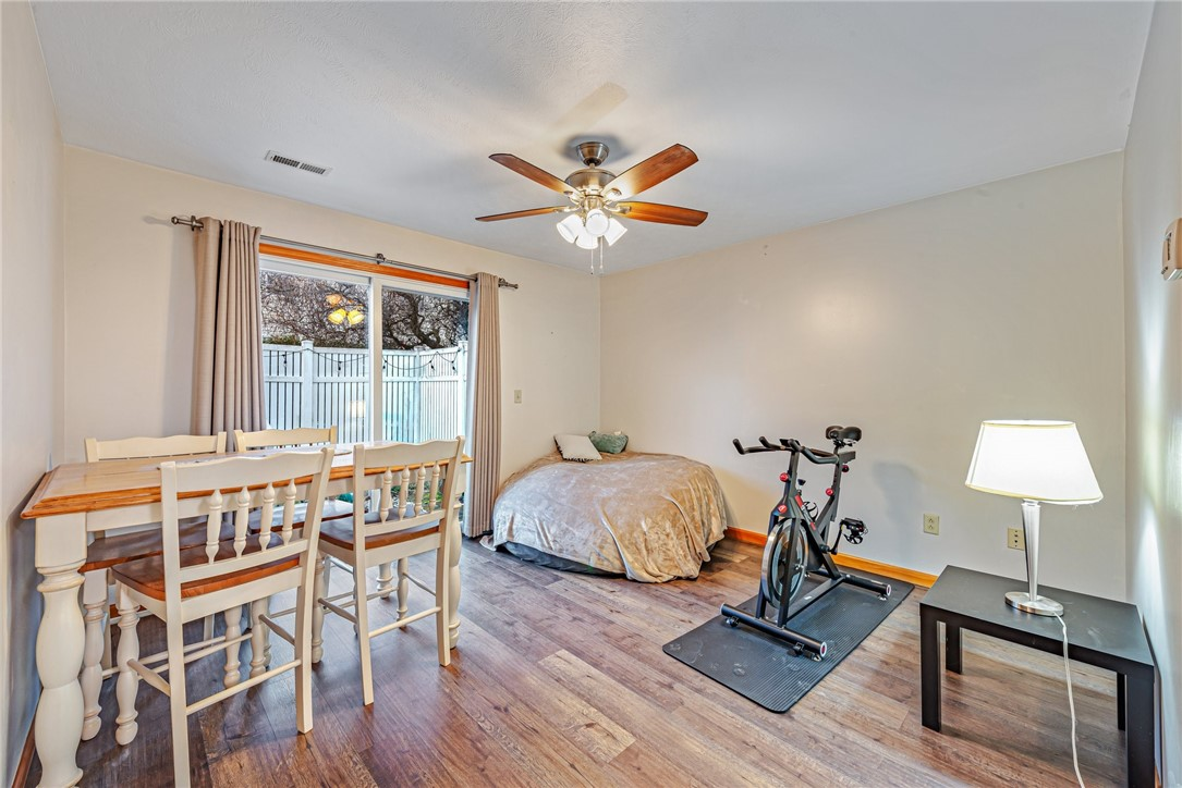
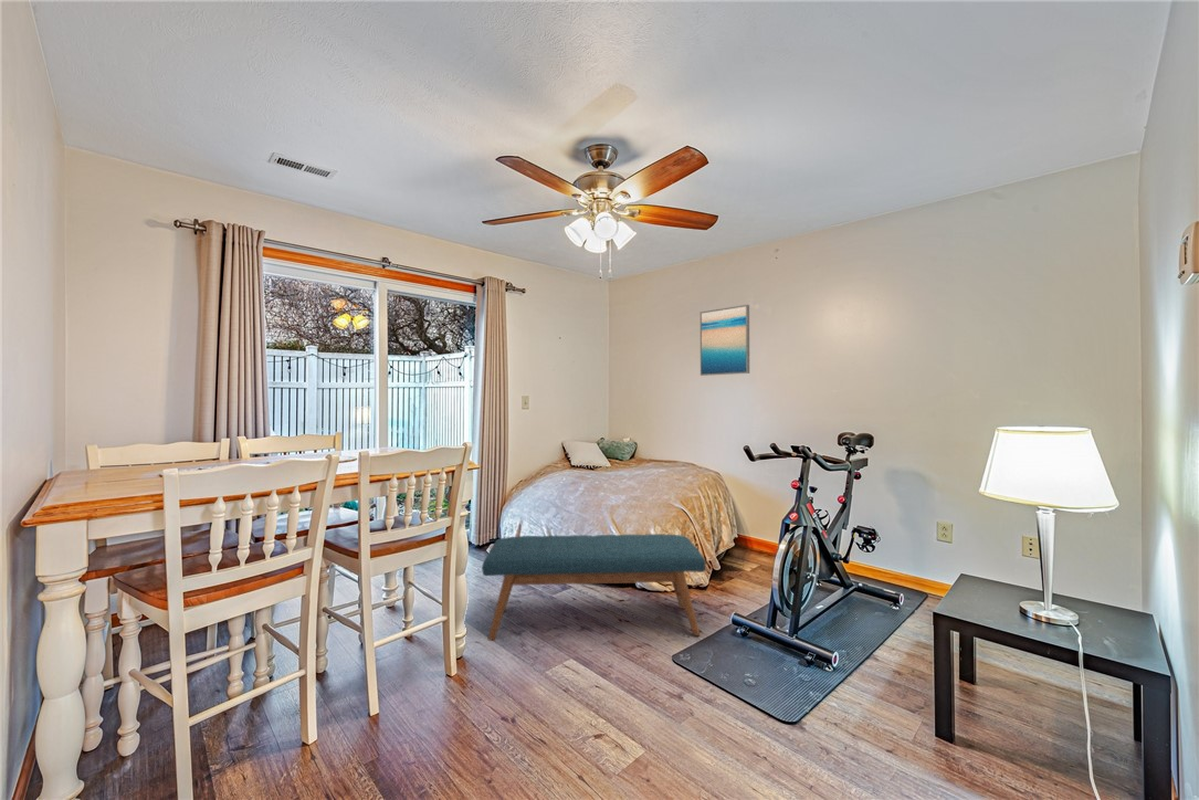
+ bench (593, 581)
+ wall art (724, 341)
